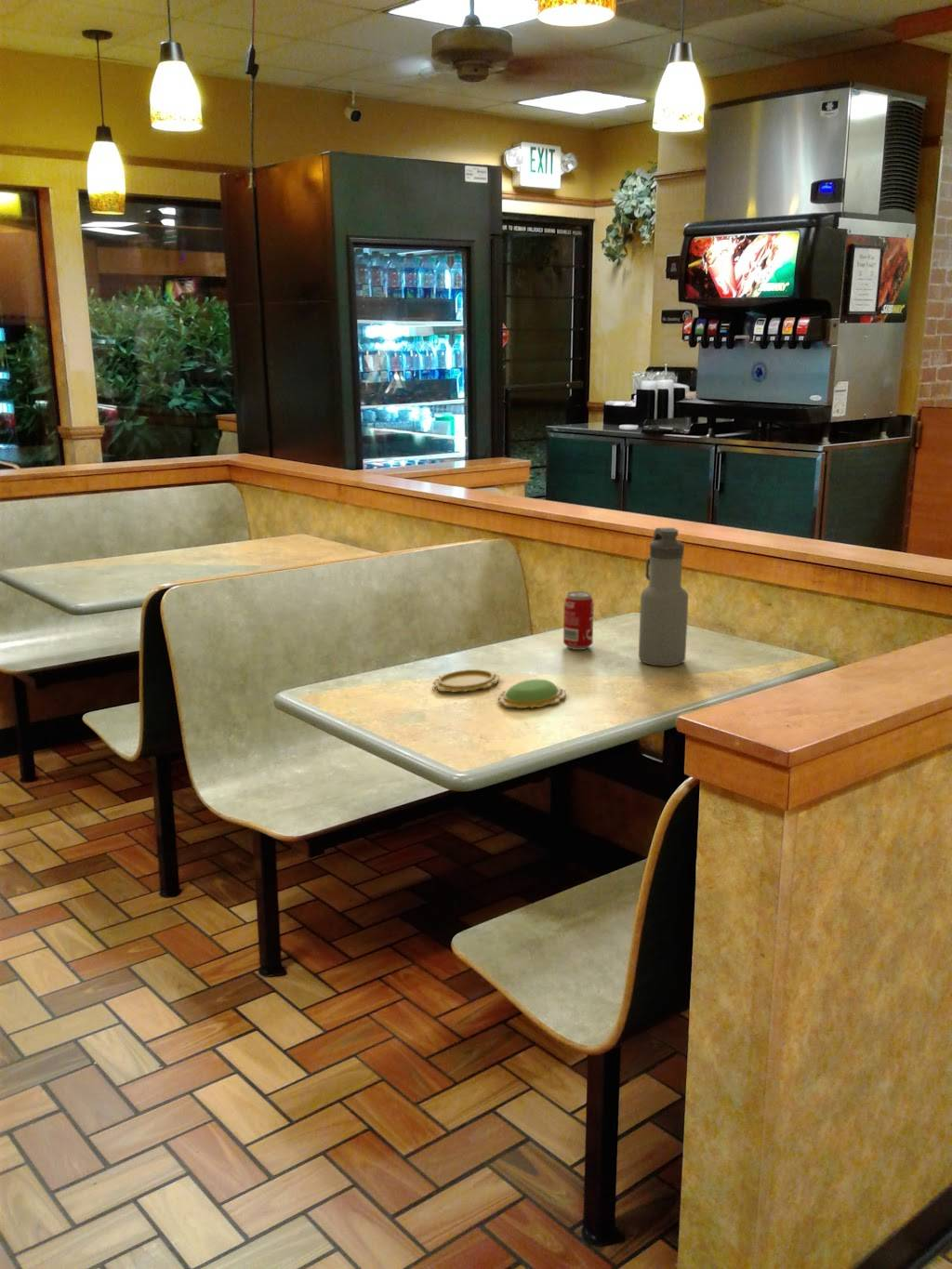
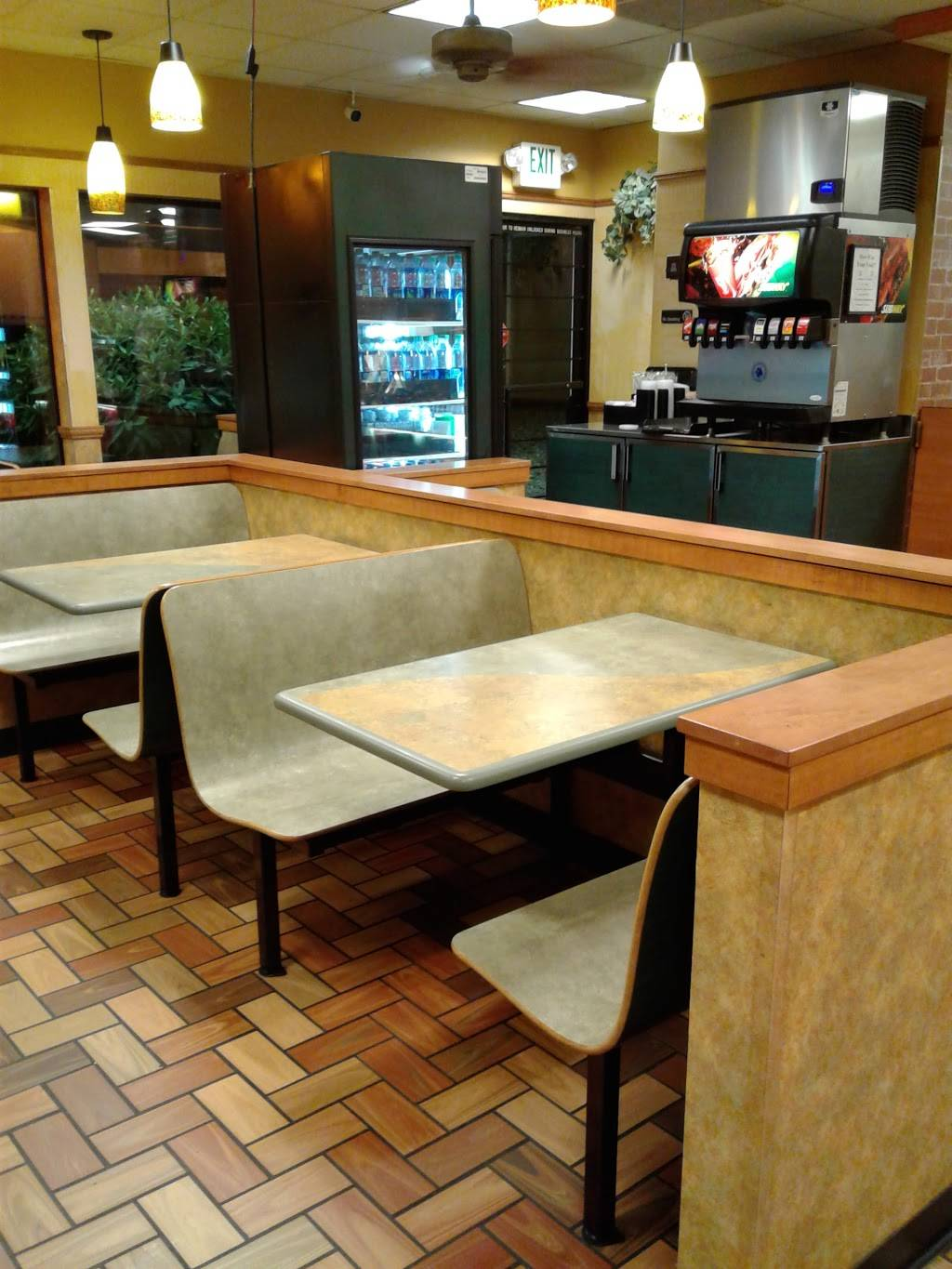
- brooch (496, 682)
- beverage can (578, 620)
- water bottle (664, 595)
